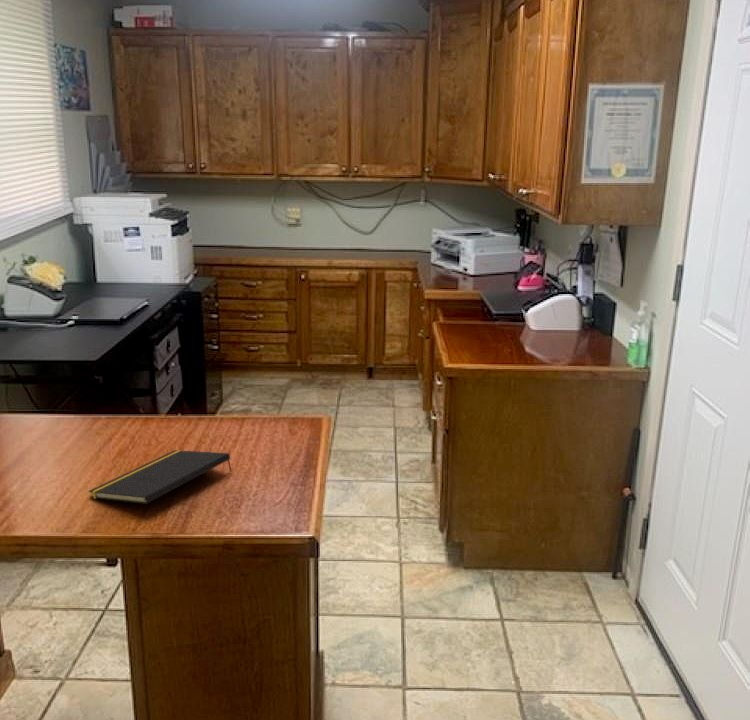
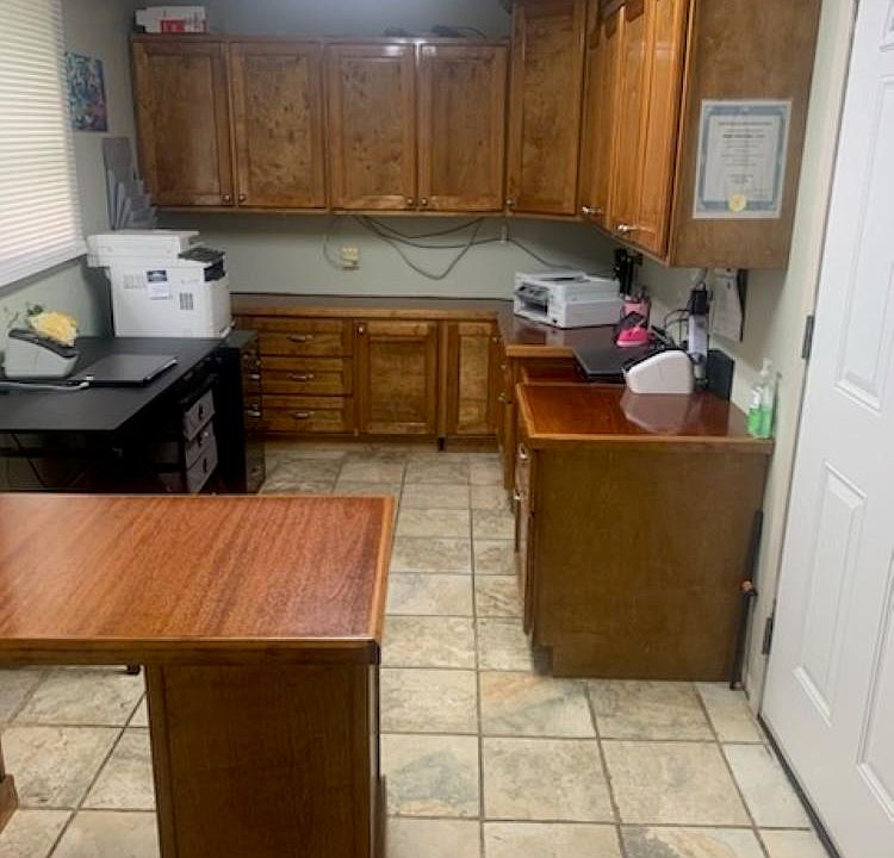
- notepad (161, 474)
